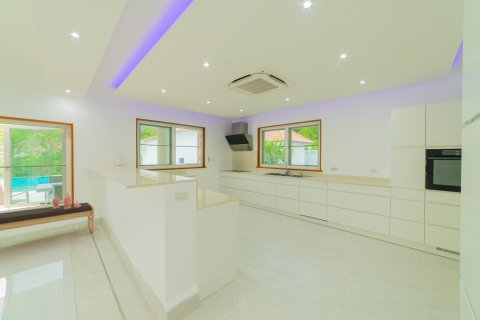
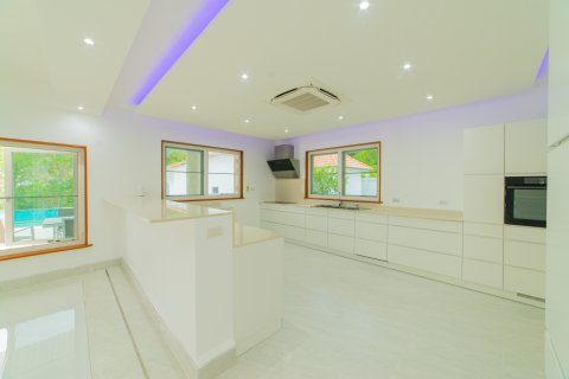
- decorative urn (66, 200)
- bench (43, 223)
